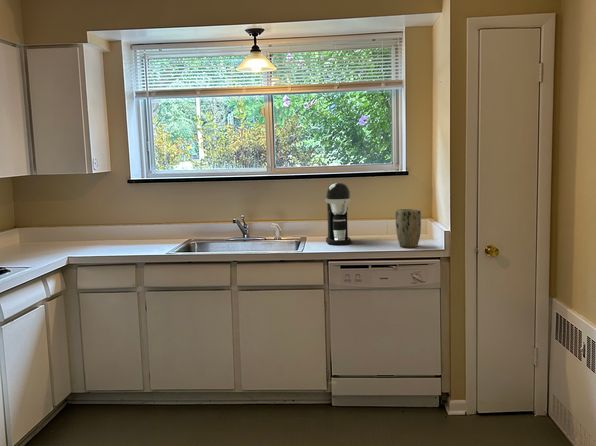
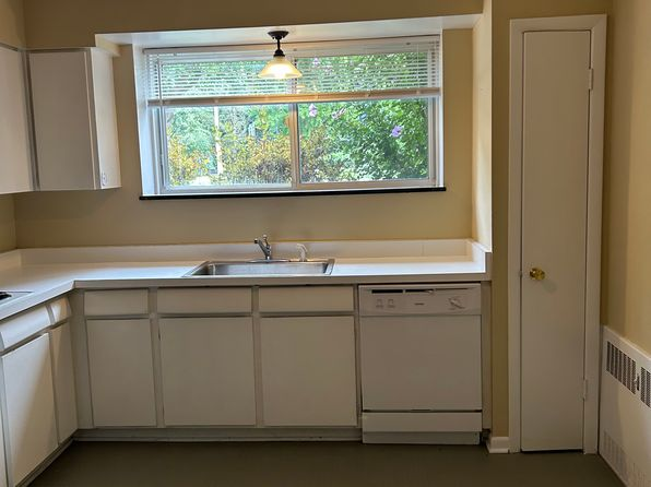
- plant pot (408, 227)
- coffee maker (337, 212)
